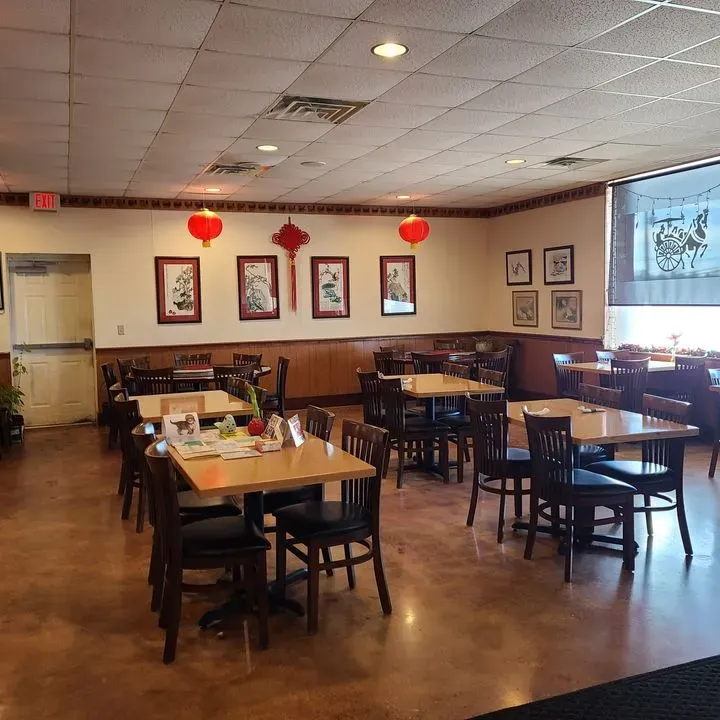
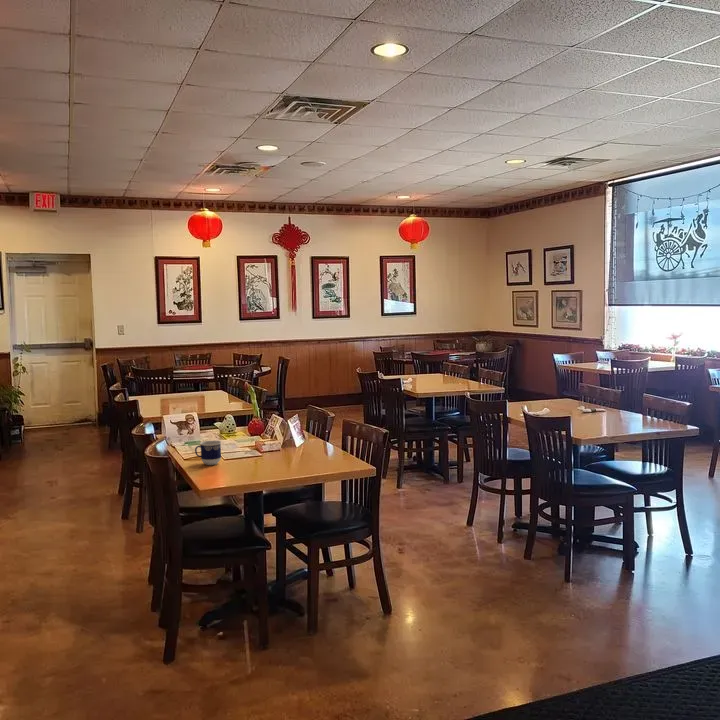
+ cup (208, 453)
